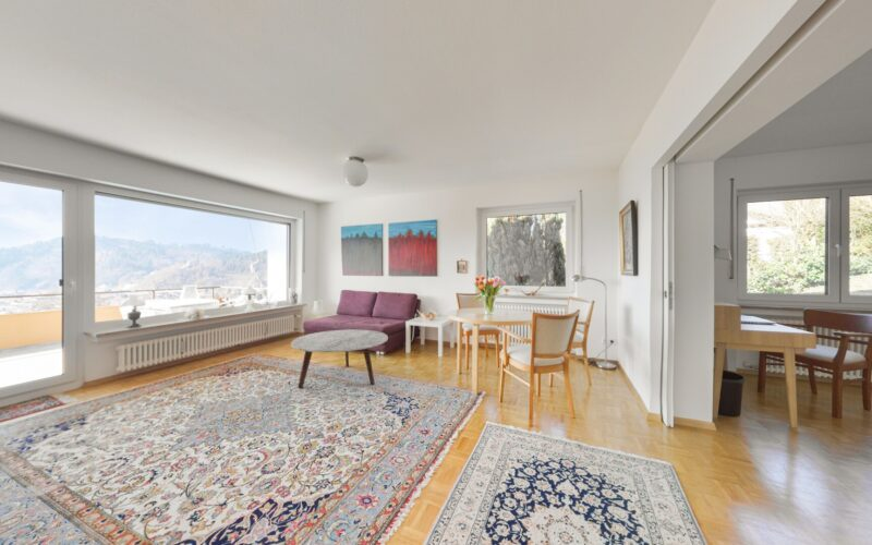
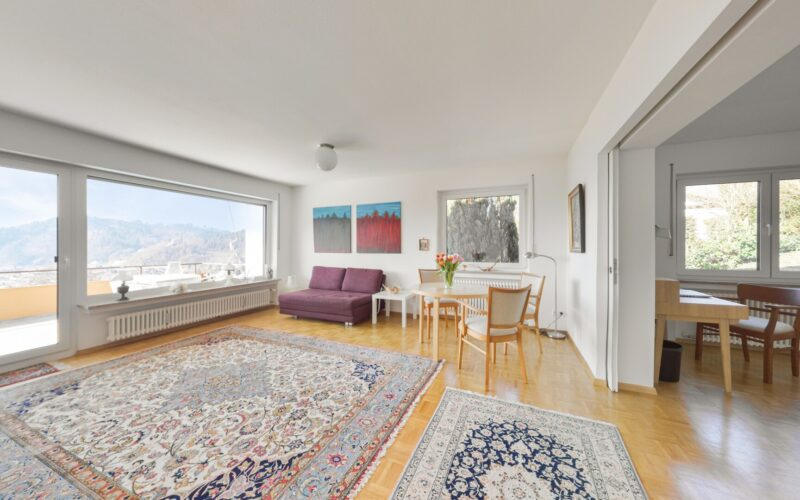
- coffee table (346, 358)
